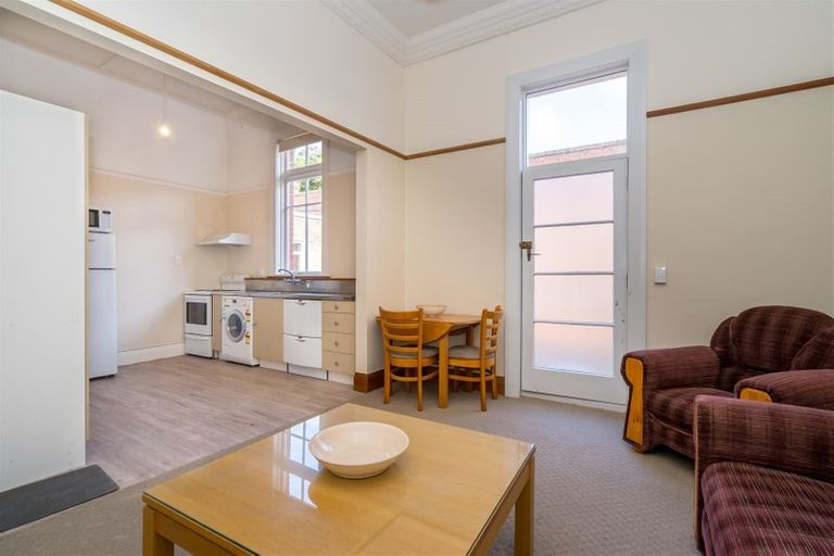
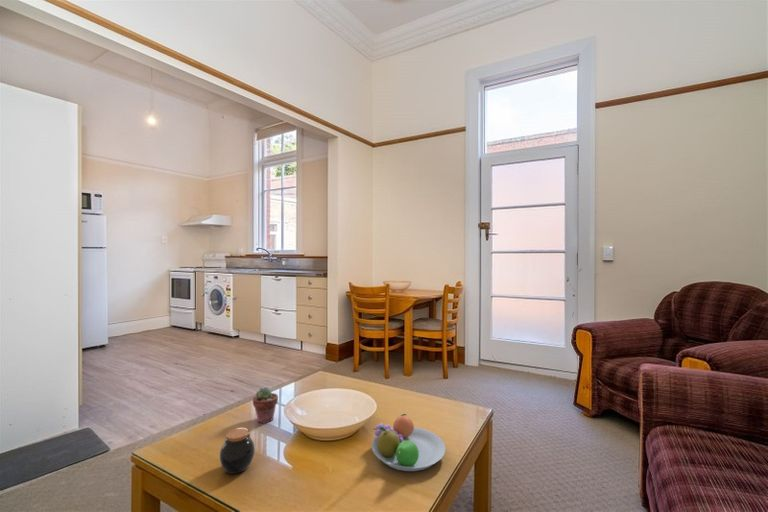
+ potted succulent (265, 403)
+ fruit bowl (406, 439)
+ jar (237, 450)
